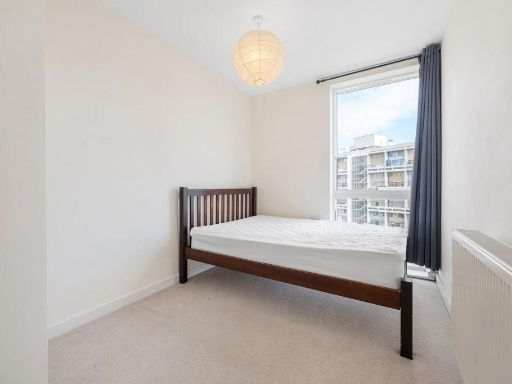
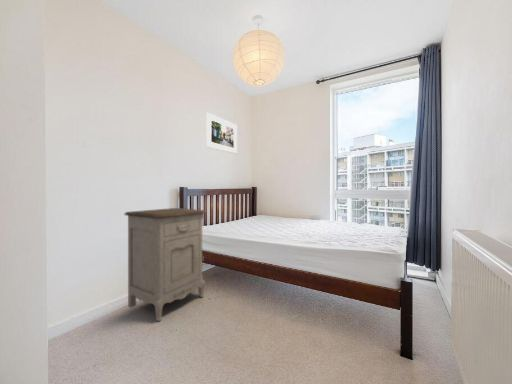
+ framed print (222, 134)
+ nightstand (170, 257)
